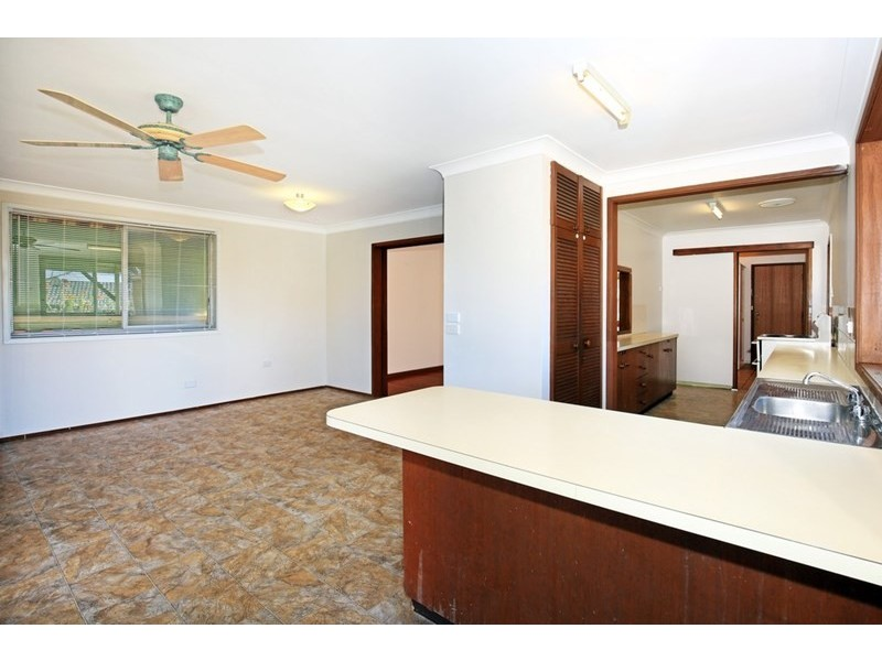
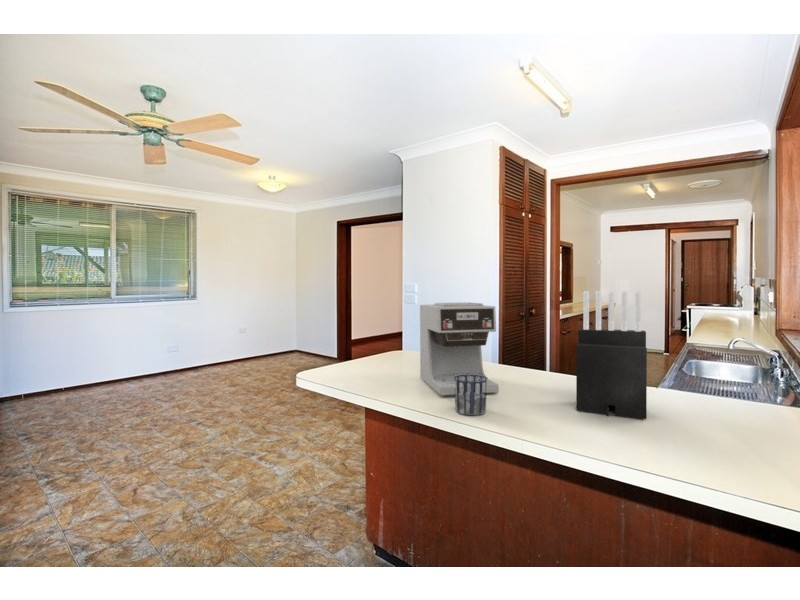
+ knife block (610, 351)
+ coffee maker (456, 344)
+ cup (470, 393)
